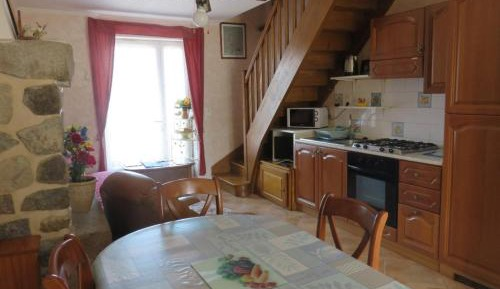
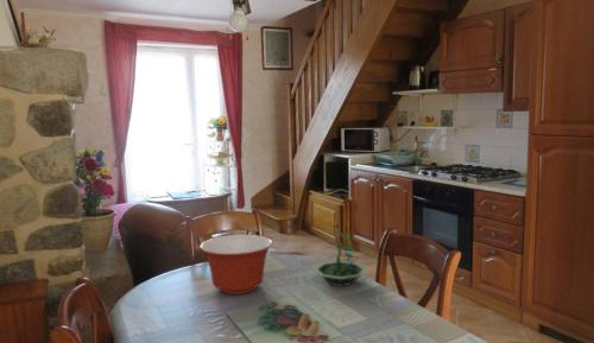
+ terrarium (337, 241)
+ mixing bowl (236, 265)
